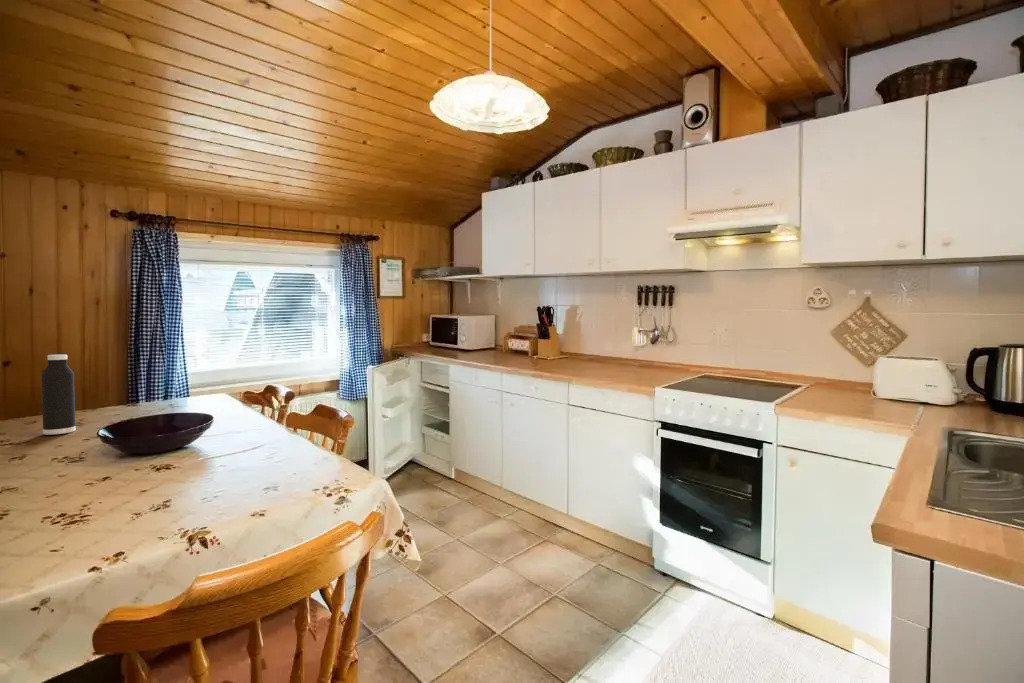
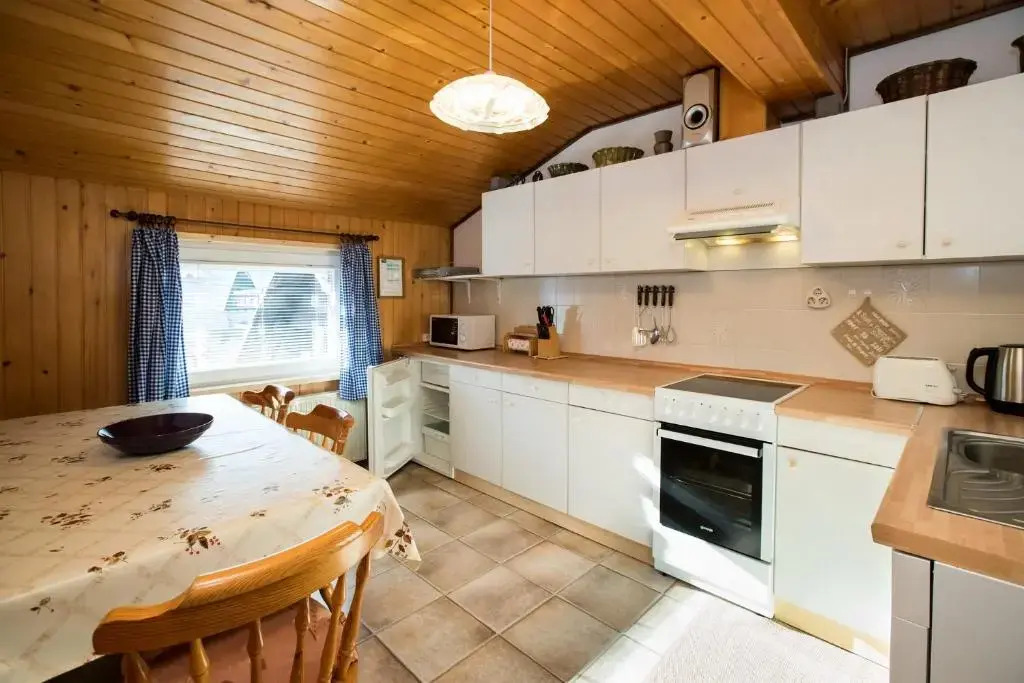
- water bottle (58, 393)
